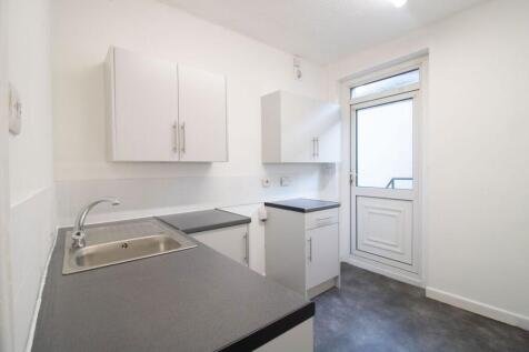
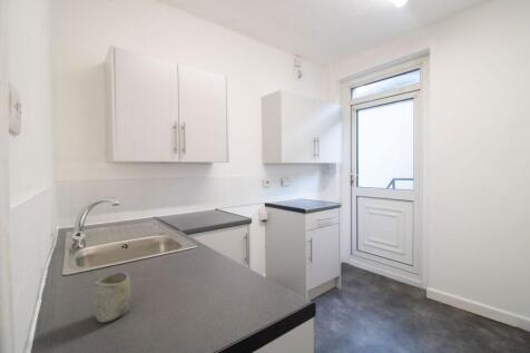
+ cup (112, 296)
